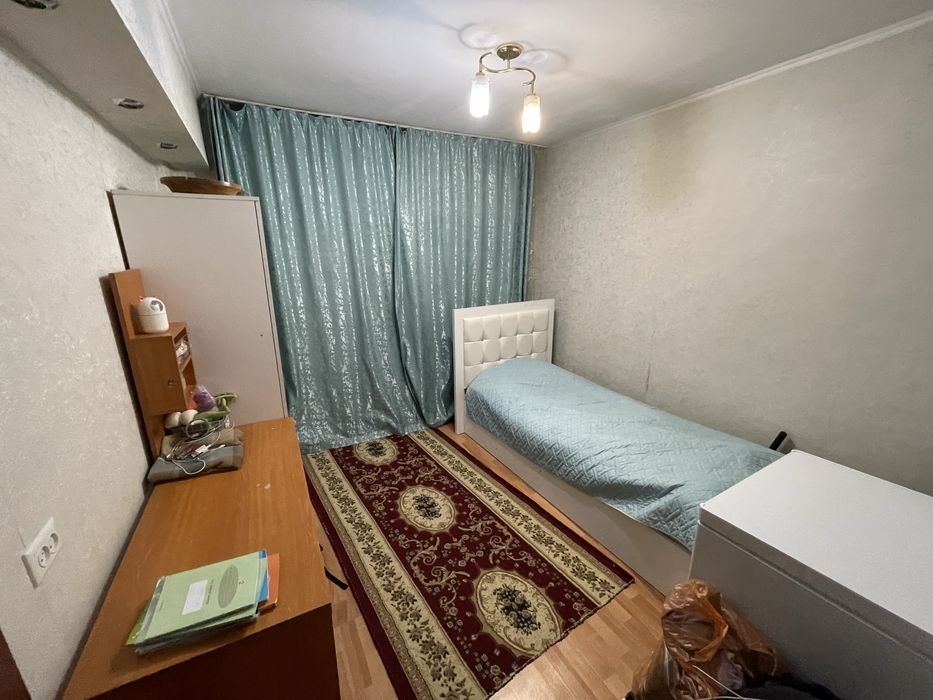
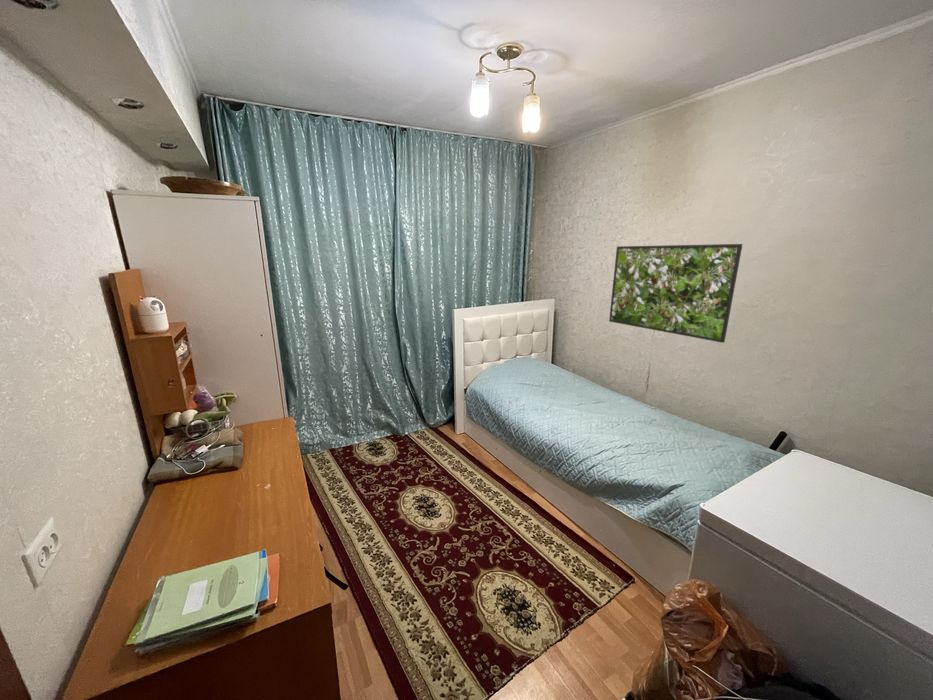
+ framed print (664, 289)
